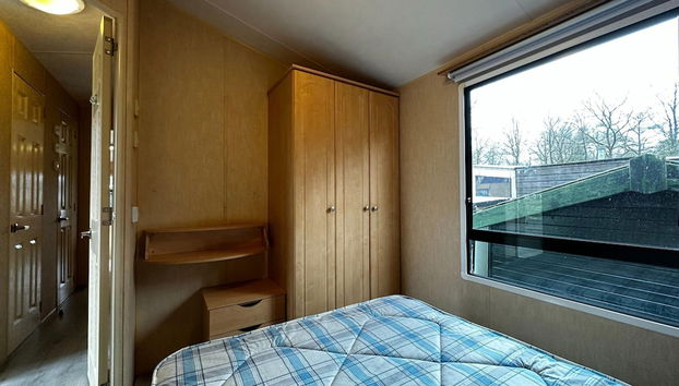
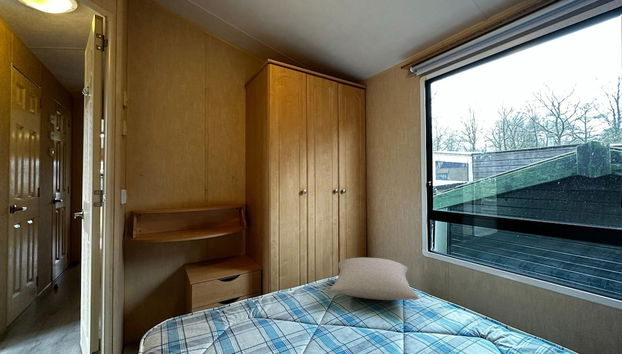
+ pillow (372, 277)
